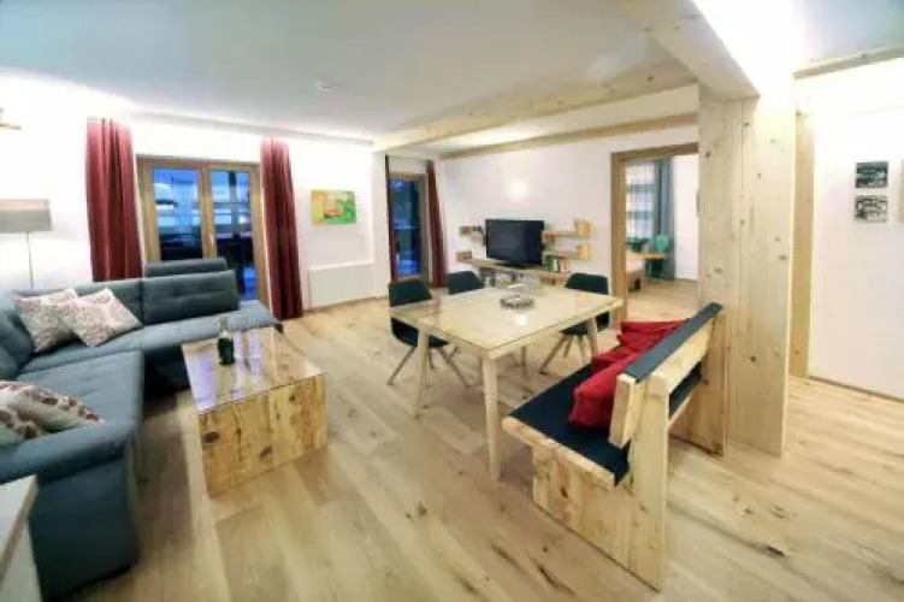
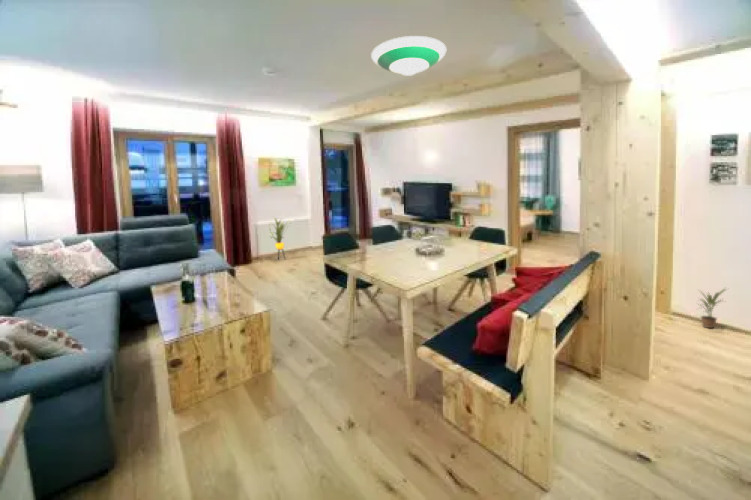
+ house plant (280, 237)
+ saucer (408, 63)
+ potted plant (711, 307)
